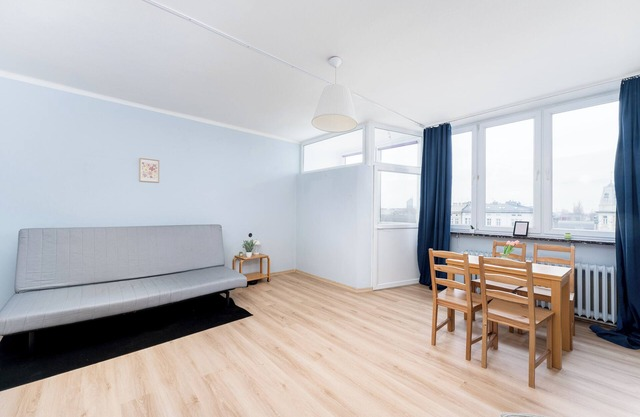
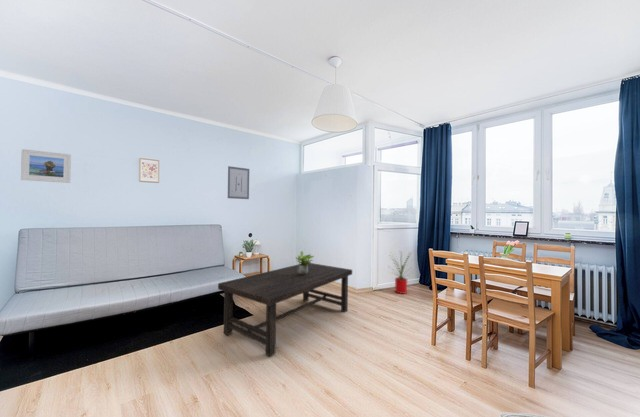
+ house plant (401, 270)
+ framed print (47, 166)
+ coffee table (291, 297)
+ potted plant (304, 263)
+ wall art (238, 183)
